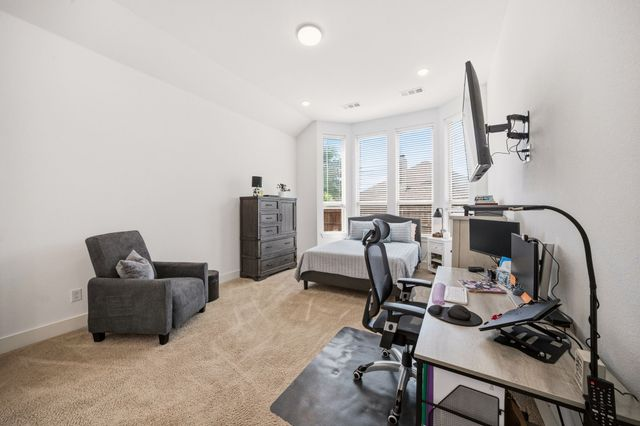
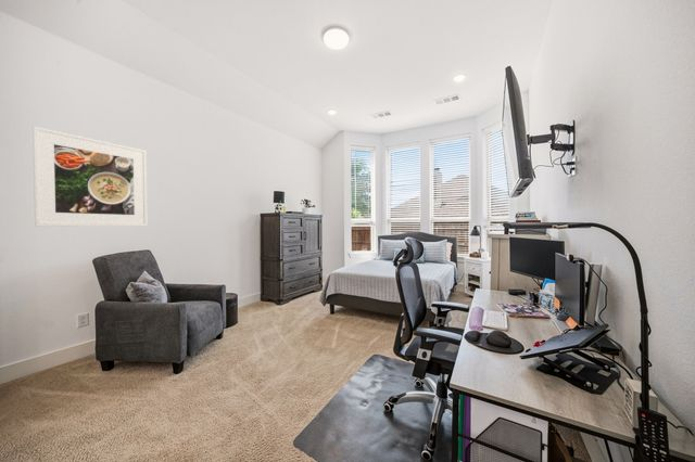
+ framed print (98, 183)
